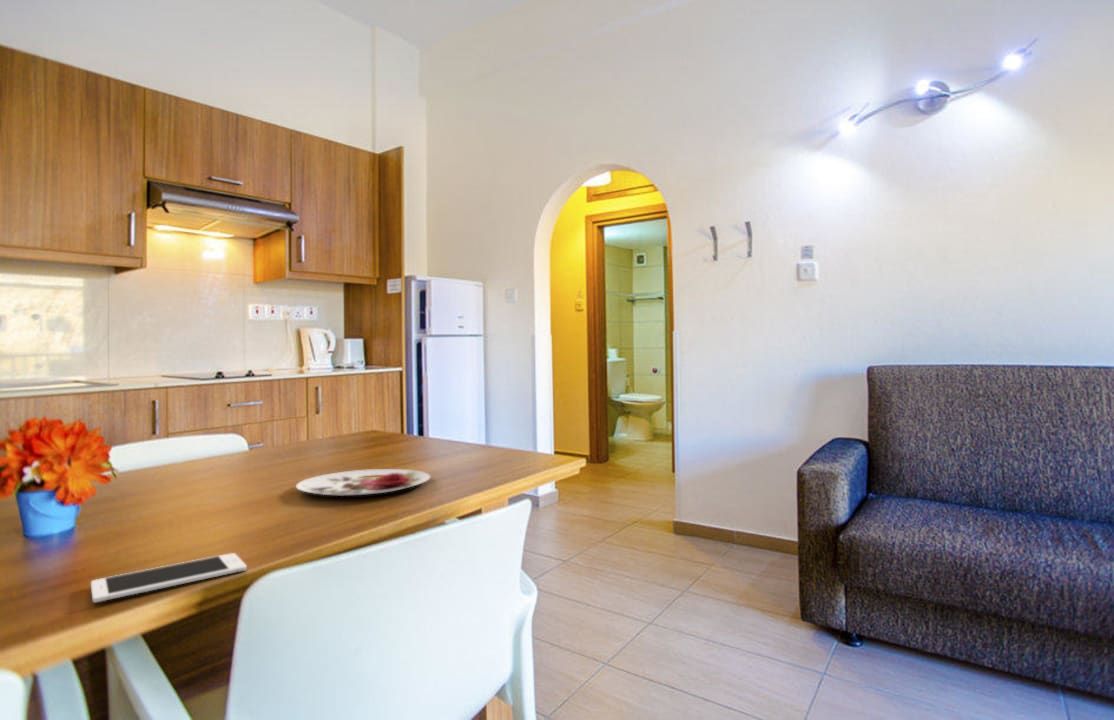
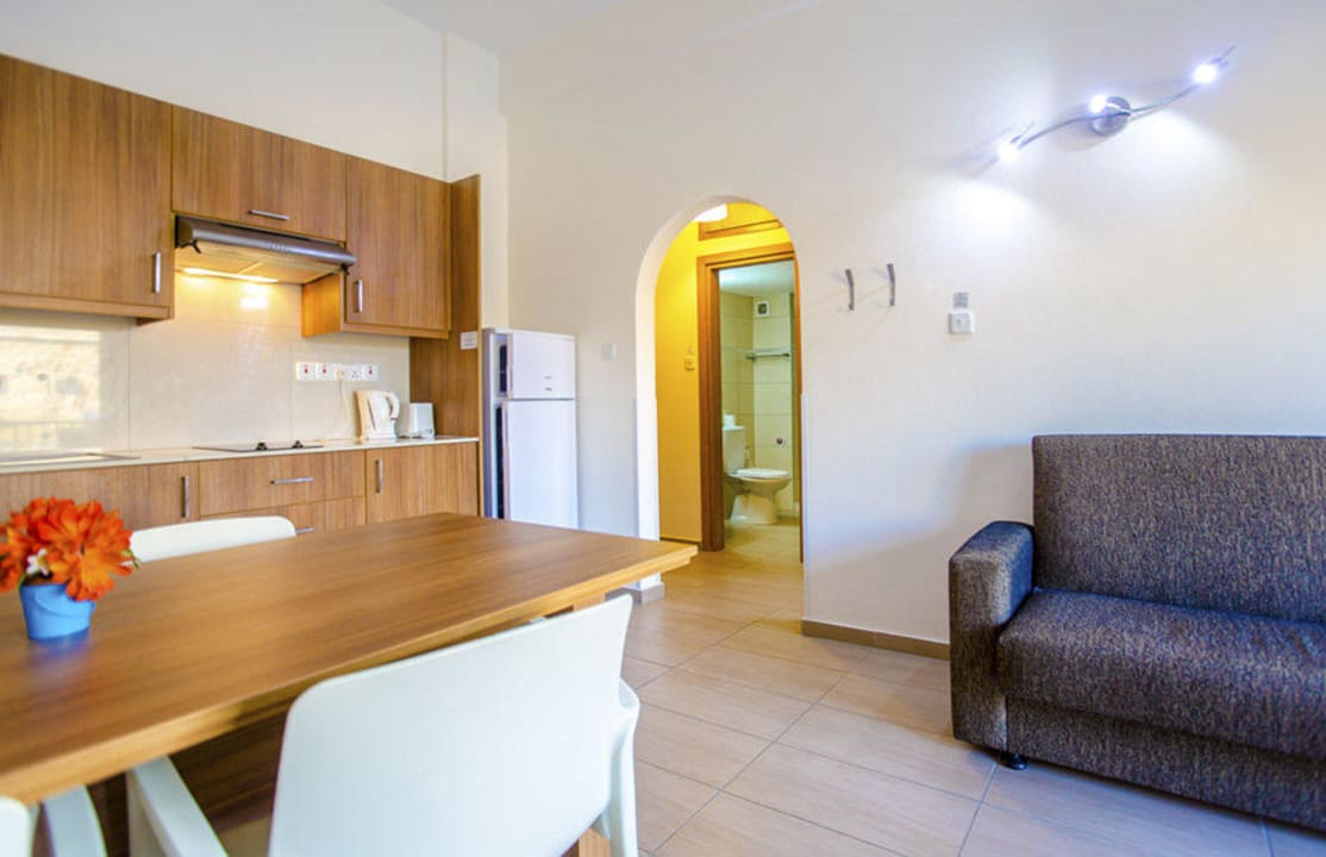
- plate (365, 479)
- cell phone (171, 575)
